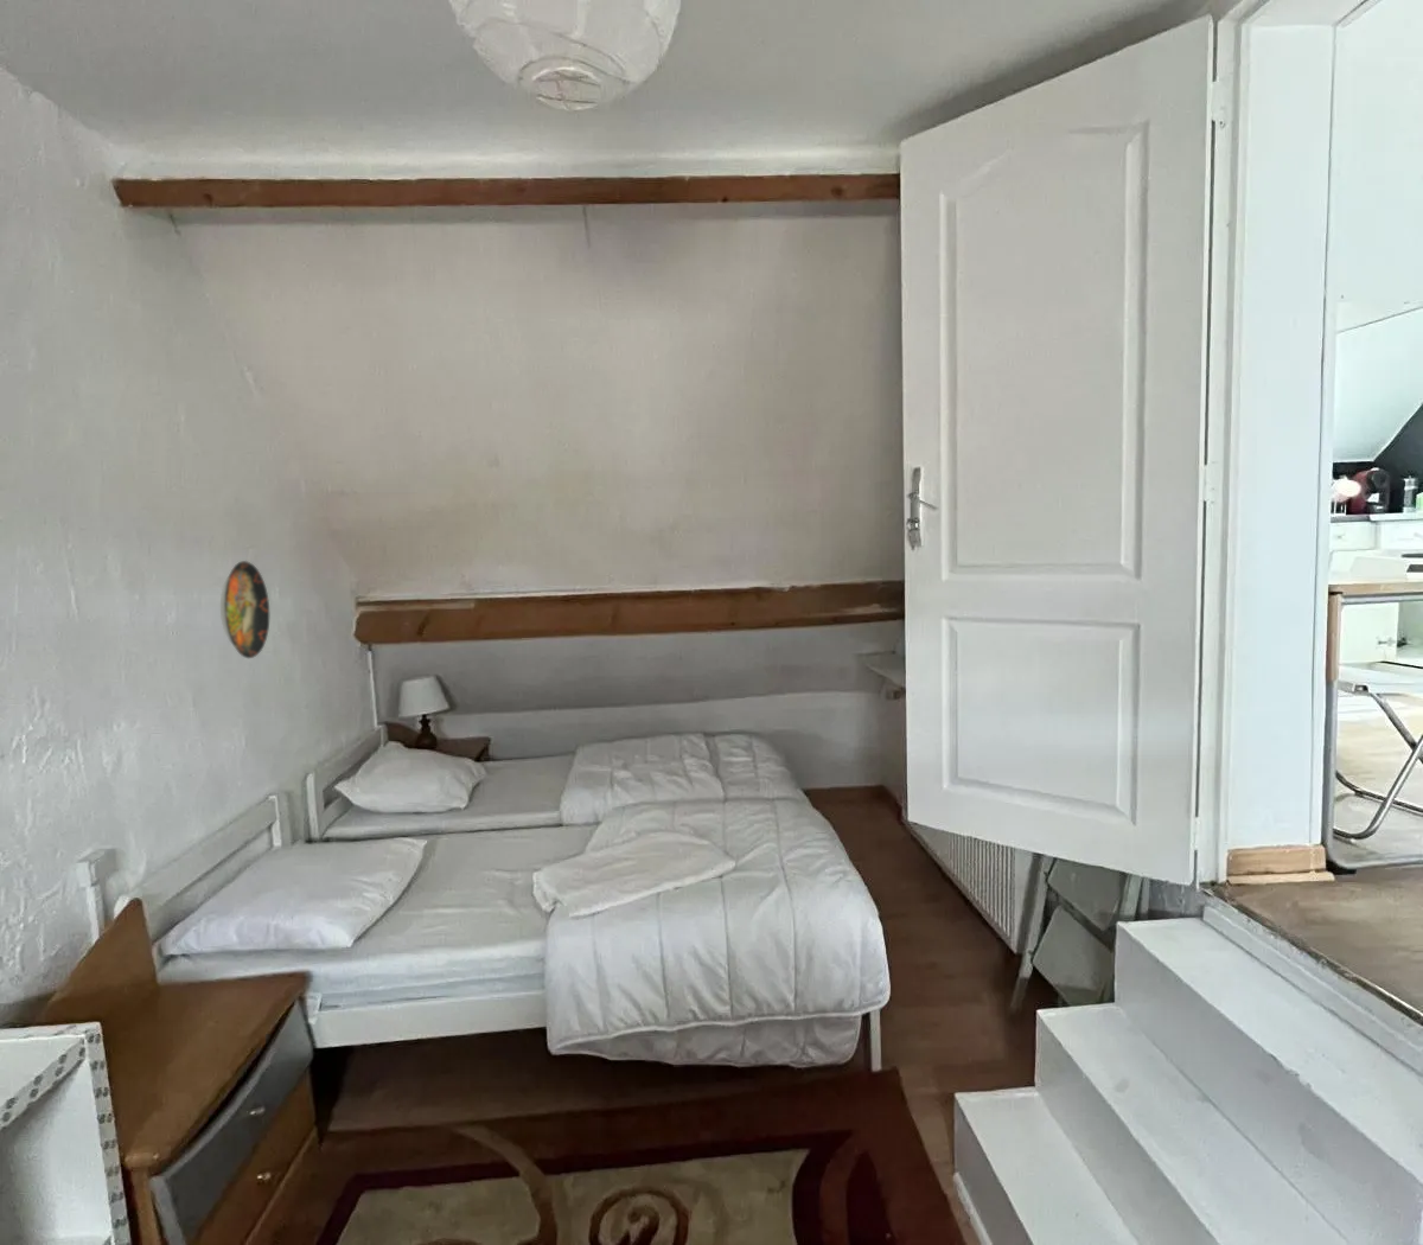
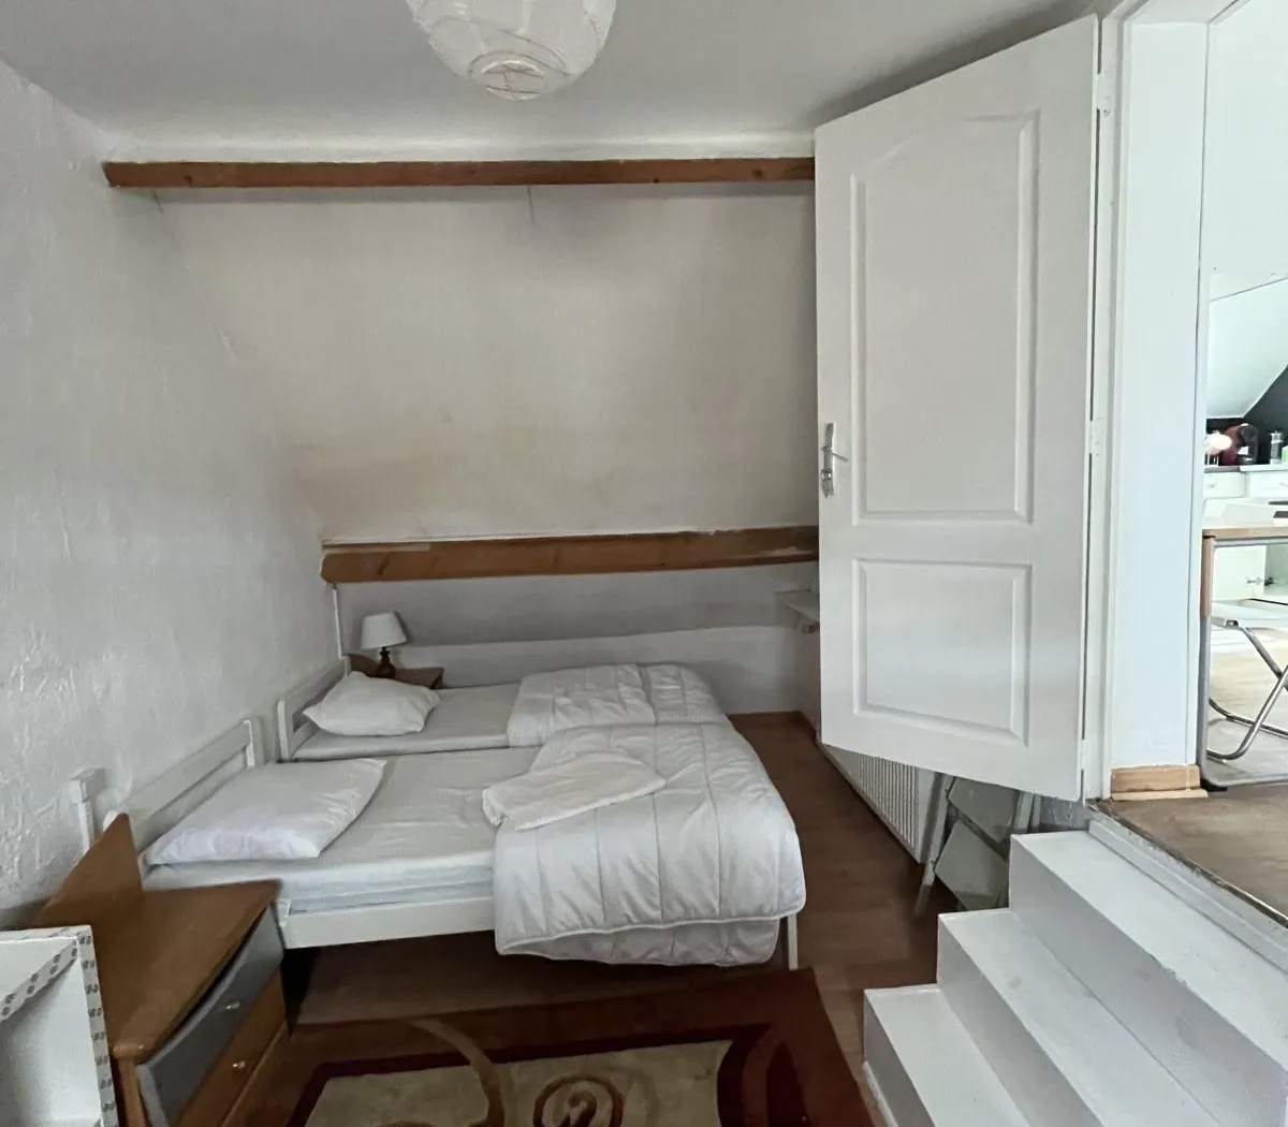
- decorative plate (243, 610)
